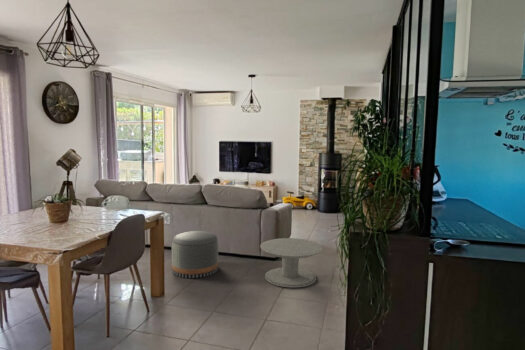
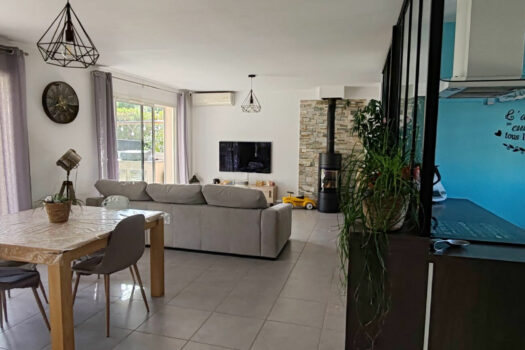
- pouf (195, 251)
- side table (290, 261)
